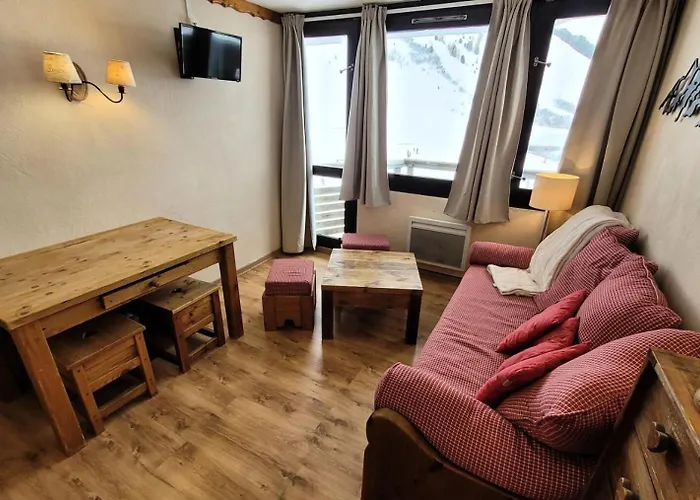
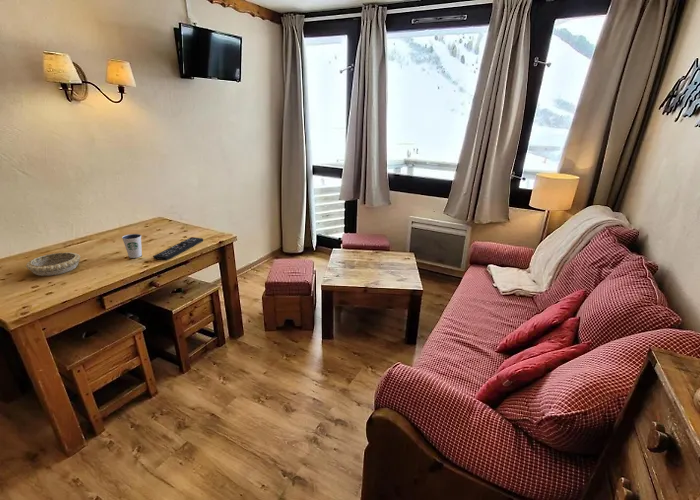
+ decorative bowl (54, 263)
+ dixie cup (133, 246)
+ remote control (180, 247)
